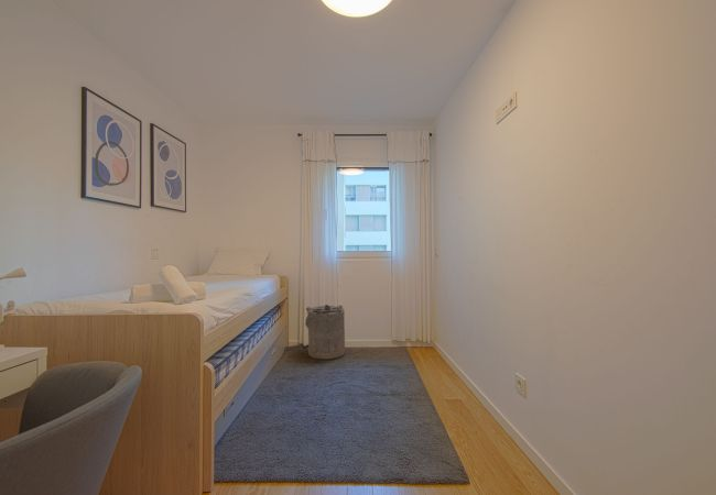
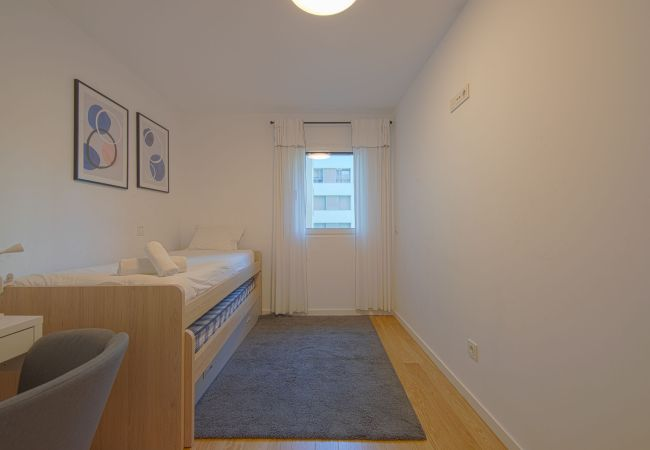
- laundry hamper (324, 328)
